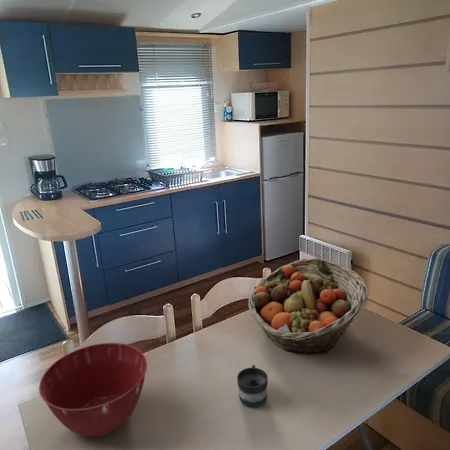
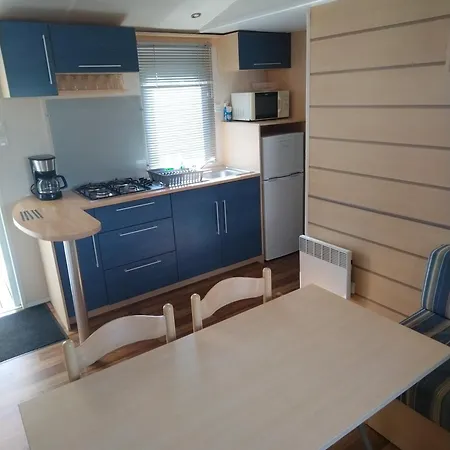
- fruit basket (304, 302)
- mixing bowl (98, 395)
- mug (251, 385)
